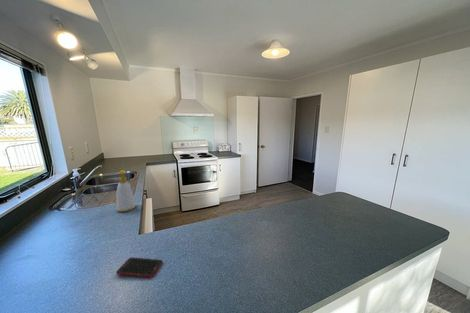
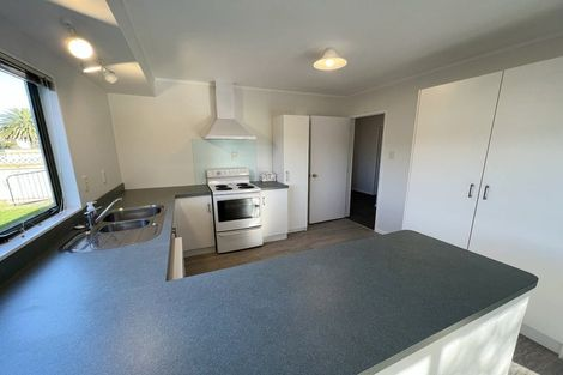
- cell phone (140, 267)
- soap bottle (124, 190)
